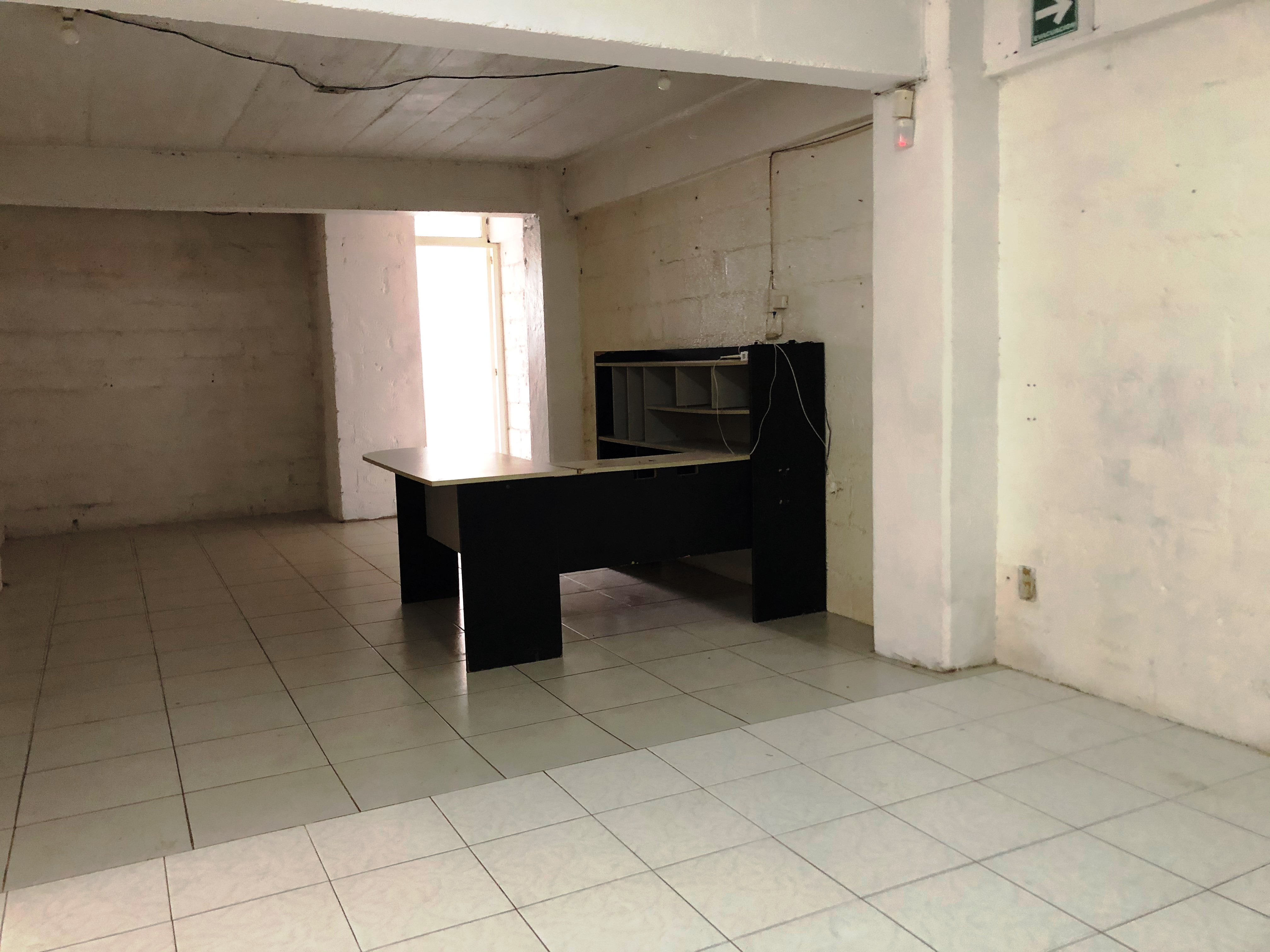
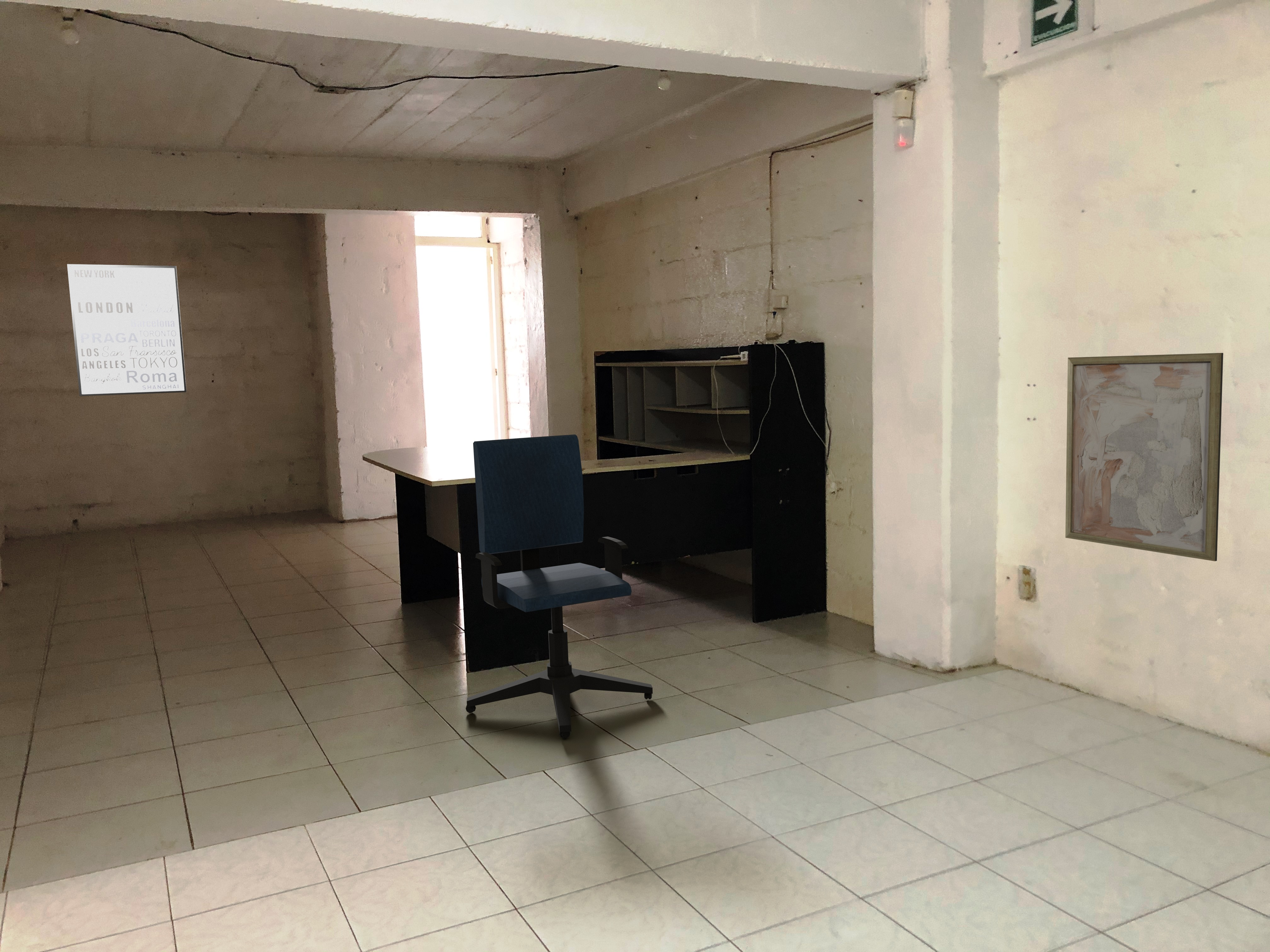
+ office chair (554, 575)
+ wall art (1137, 453)
+ wall art (129, 330)
